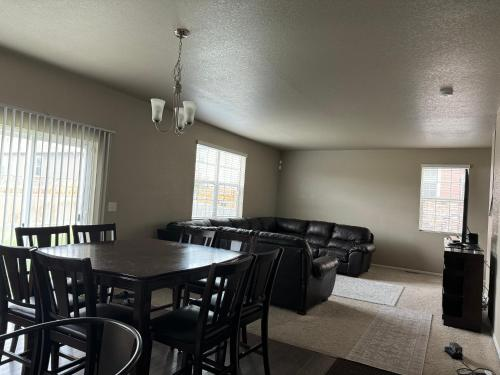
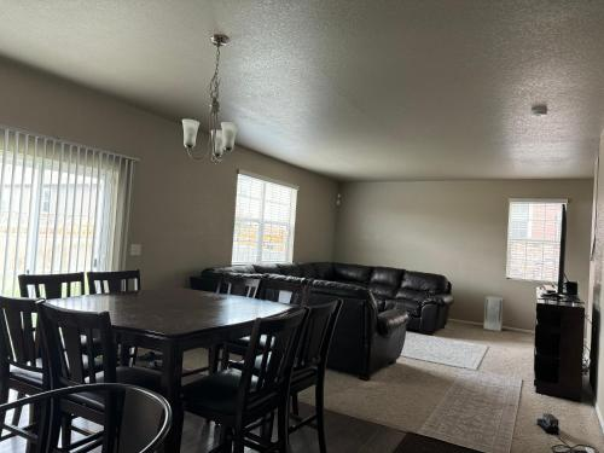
+ air purifier (494, 313)
